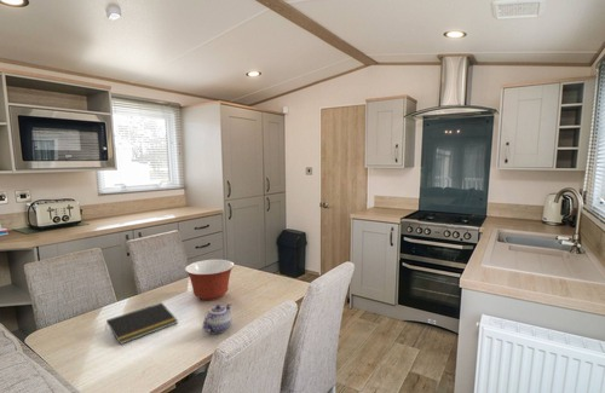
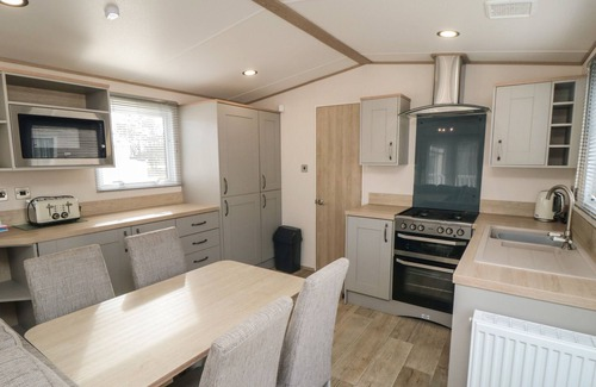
- notepad (143, 320)
- mixing bowl (211, 281)
- teapot (218, 317)
